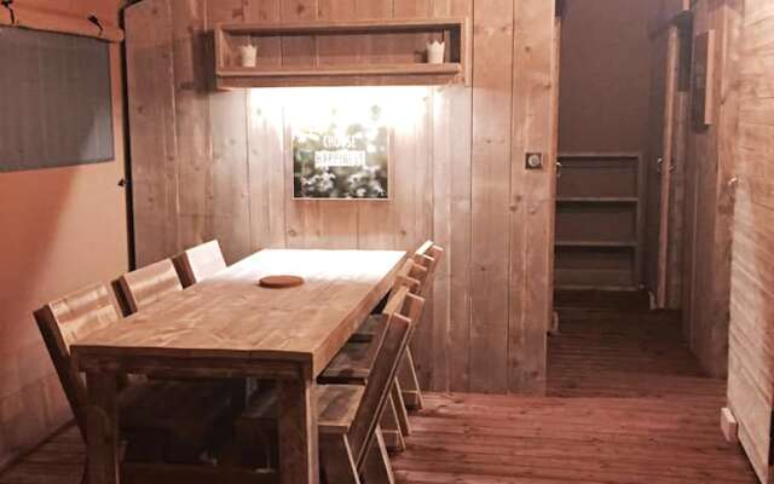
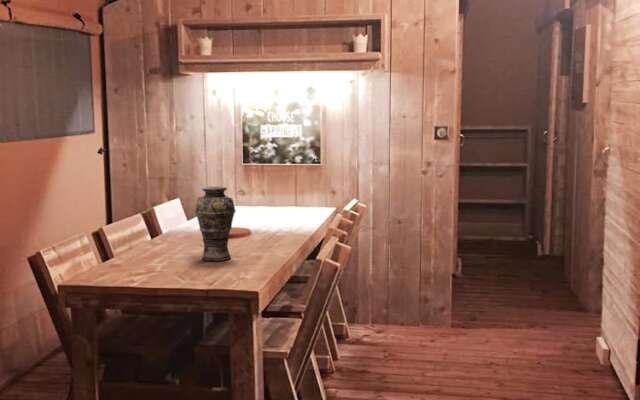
+ vase (215, 223)
